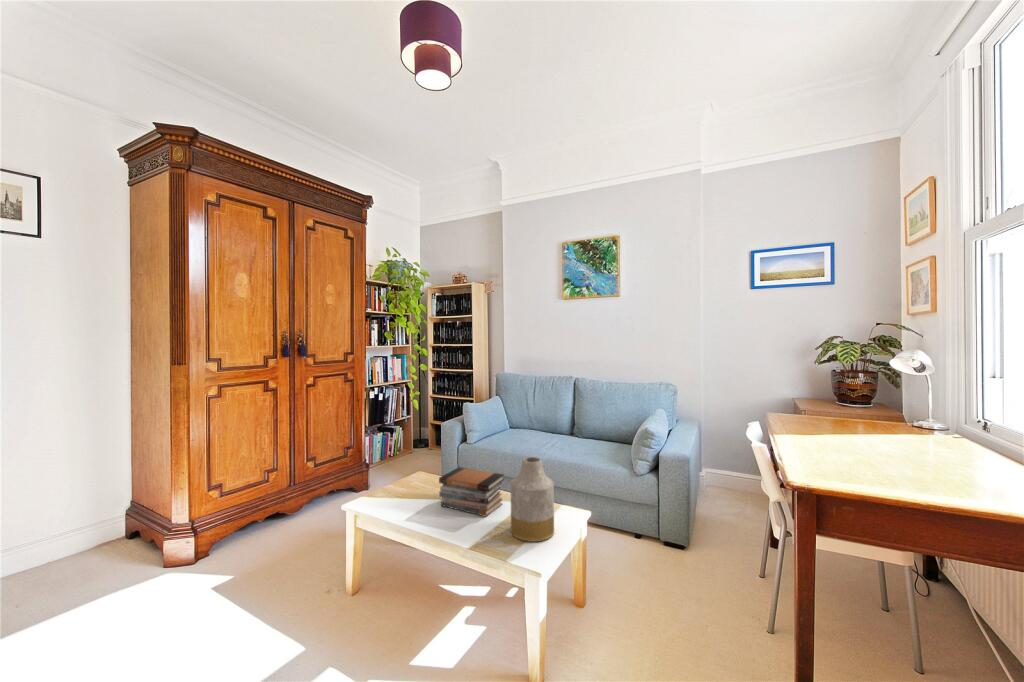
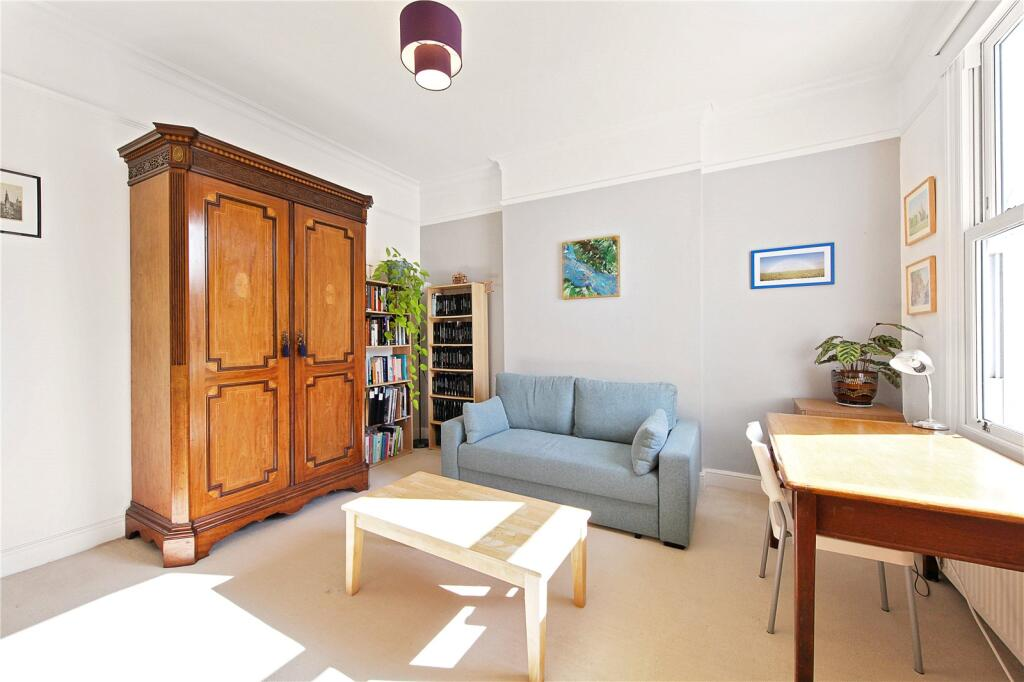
- vase (532, 495)
- book stack (471, 490)
